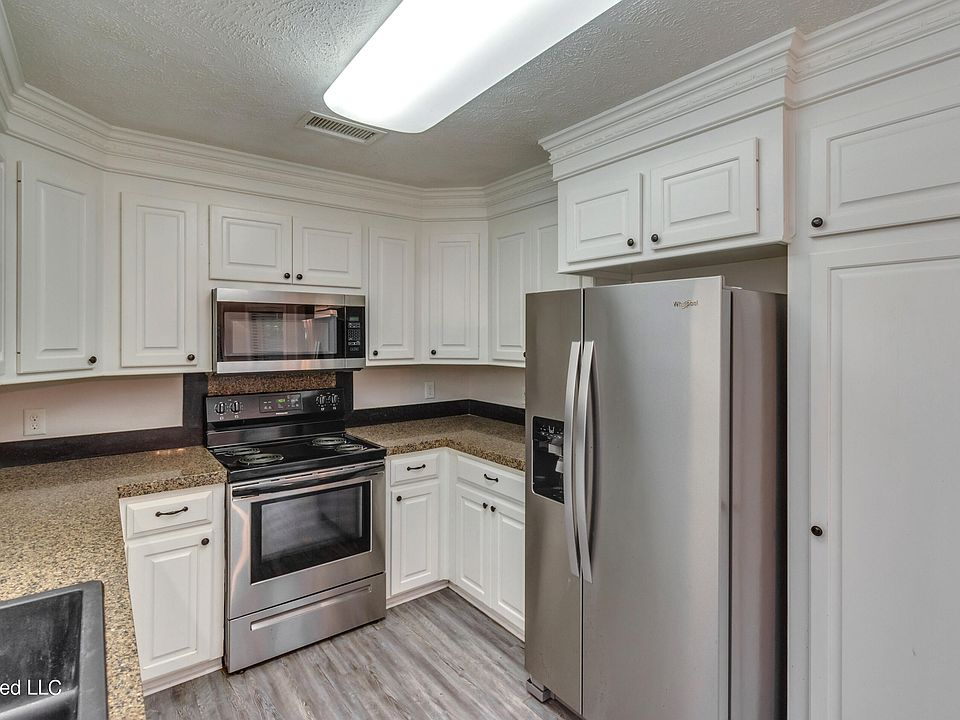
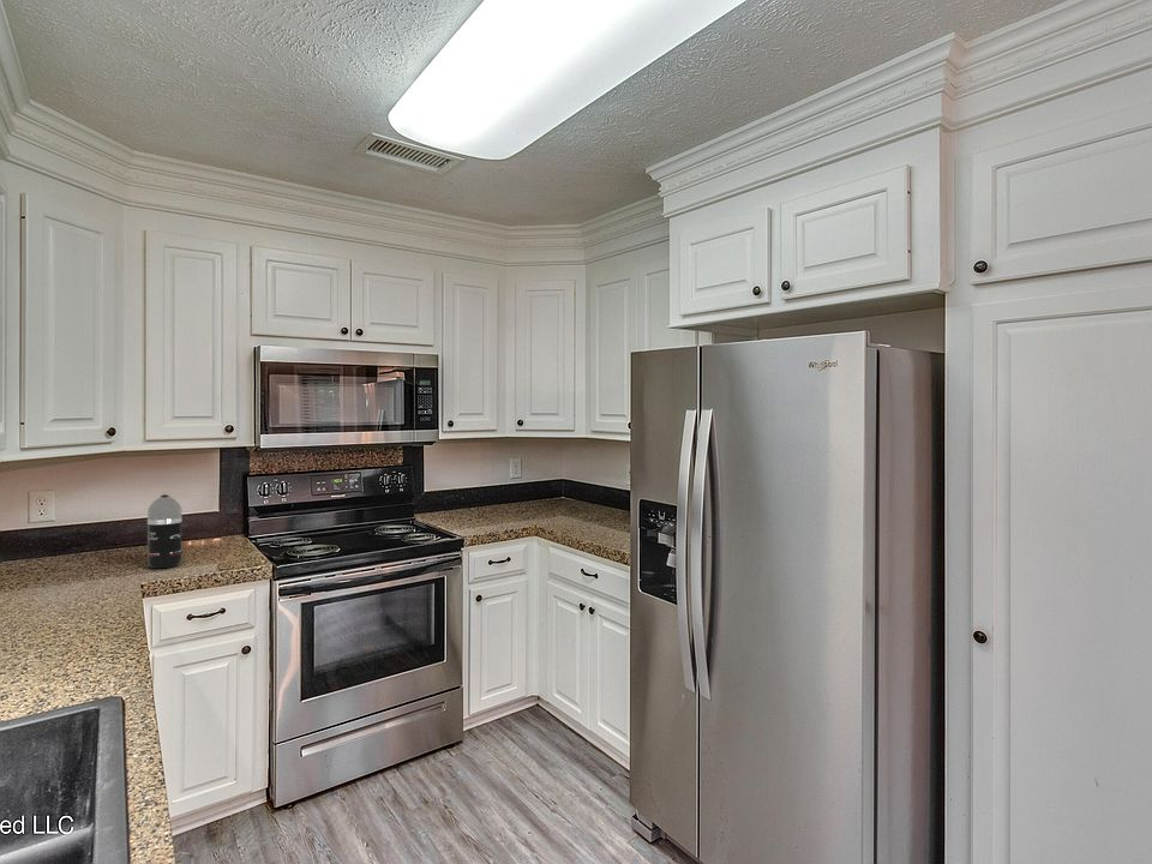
+ spray bottle (164, 529)
